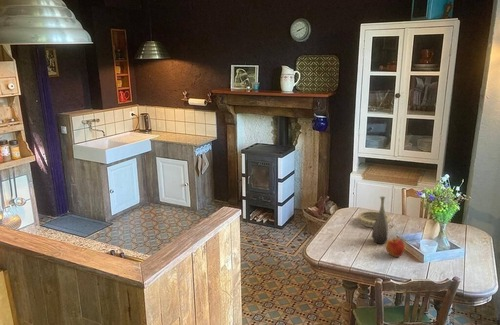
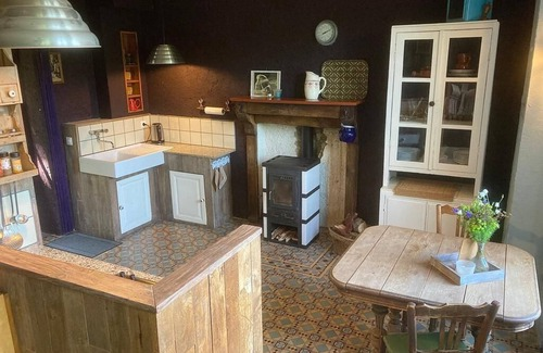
- apple (395, 246)
- bottle (382, 219)
- decorative bowl (373, 219)
